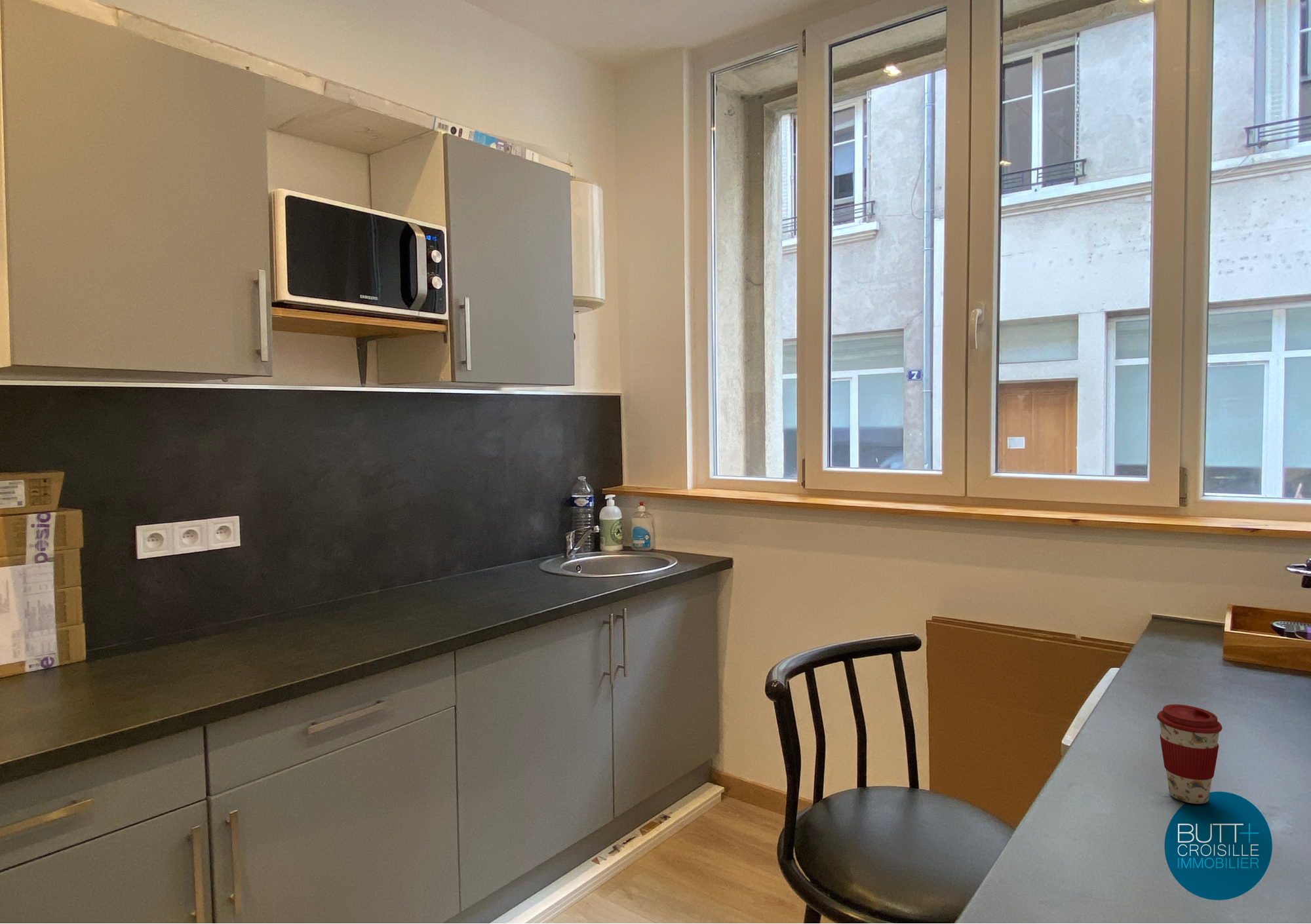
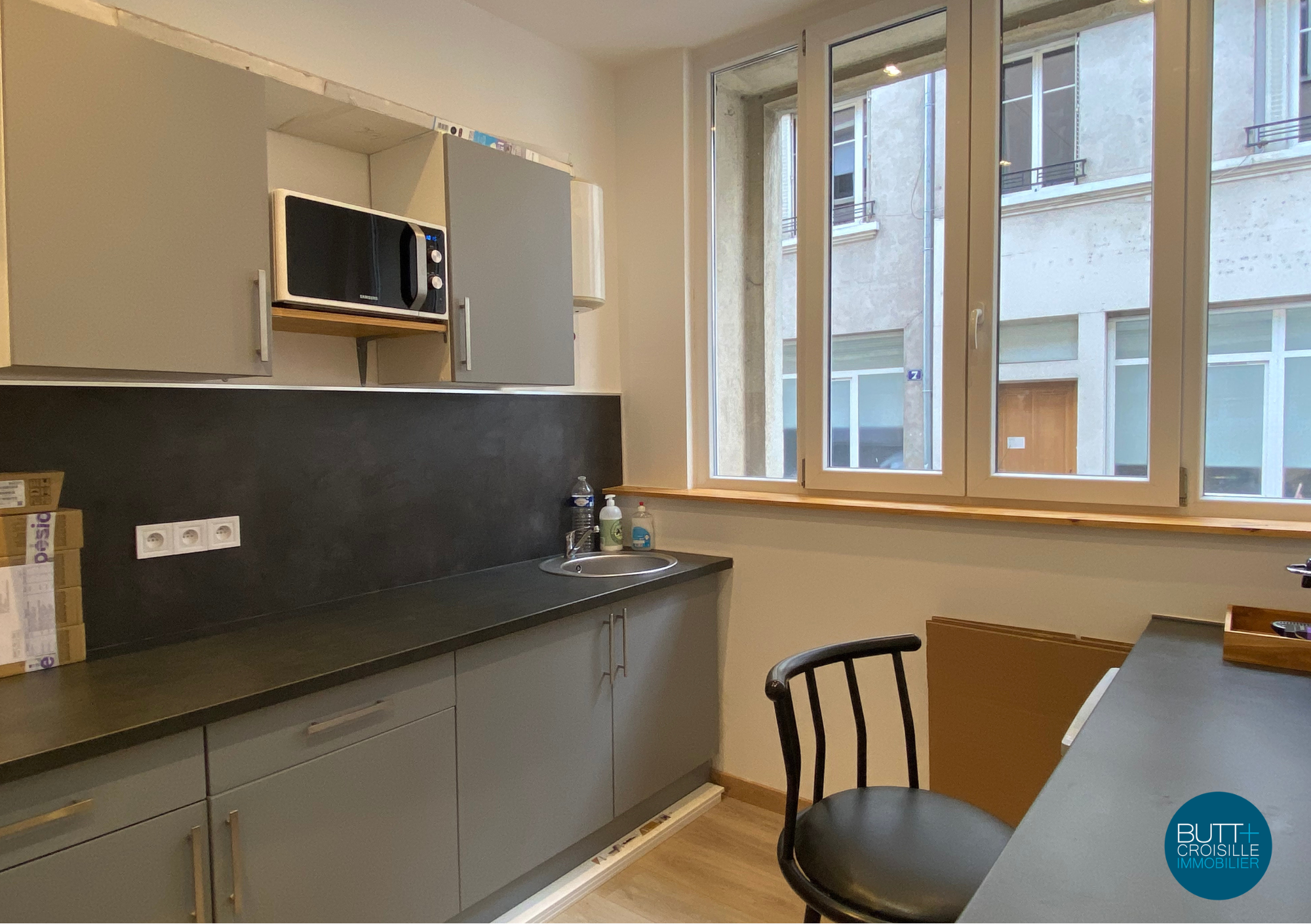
- coffee cup (1188, 754)
